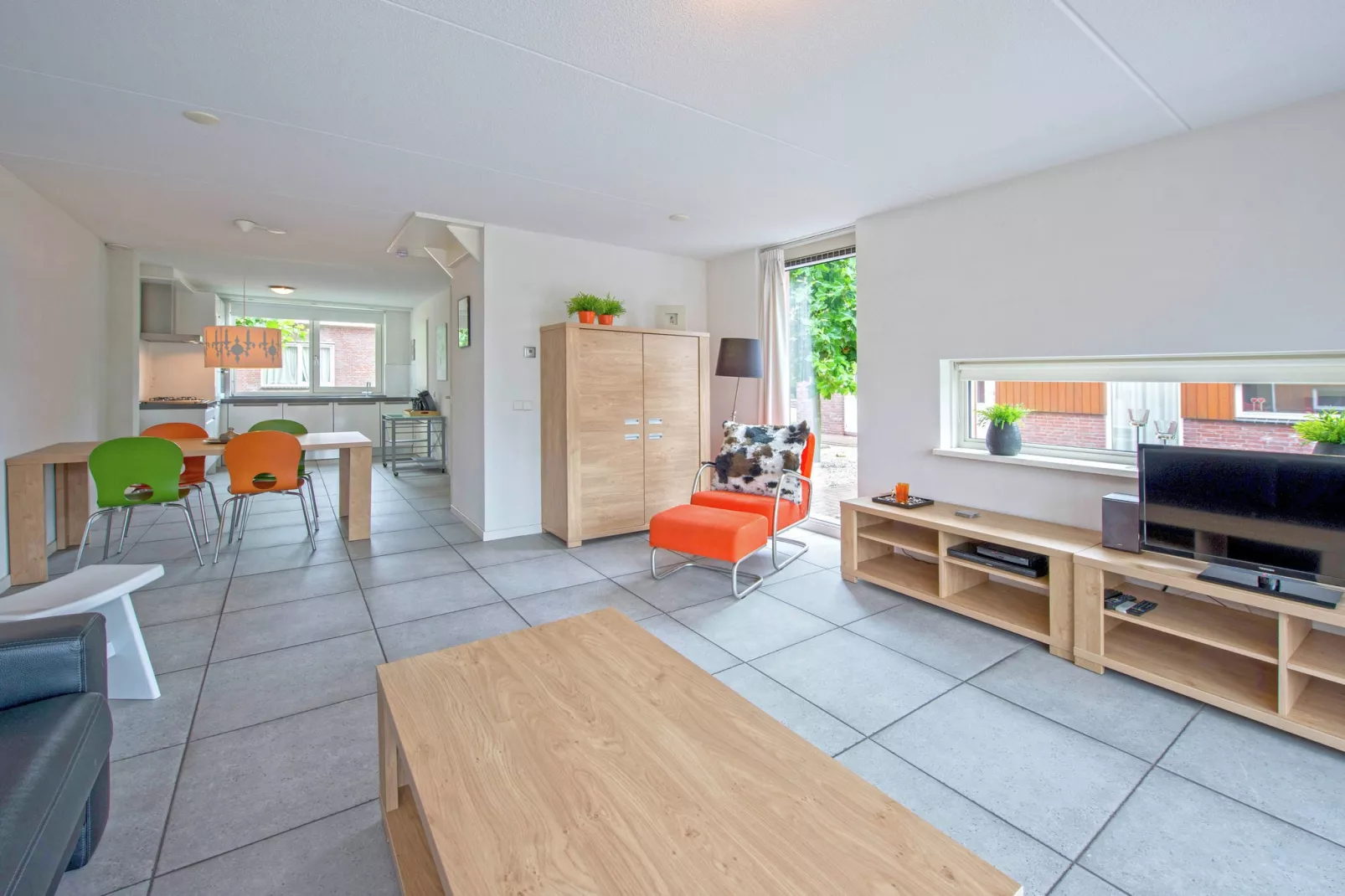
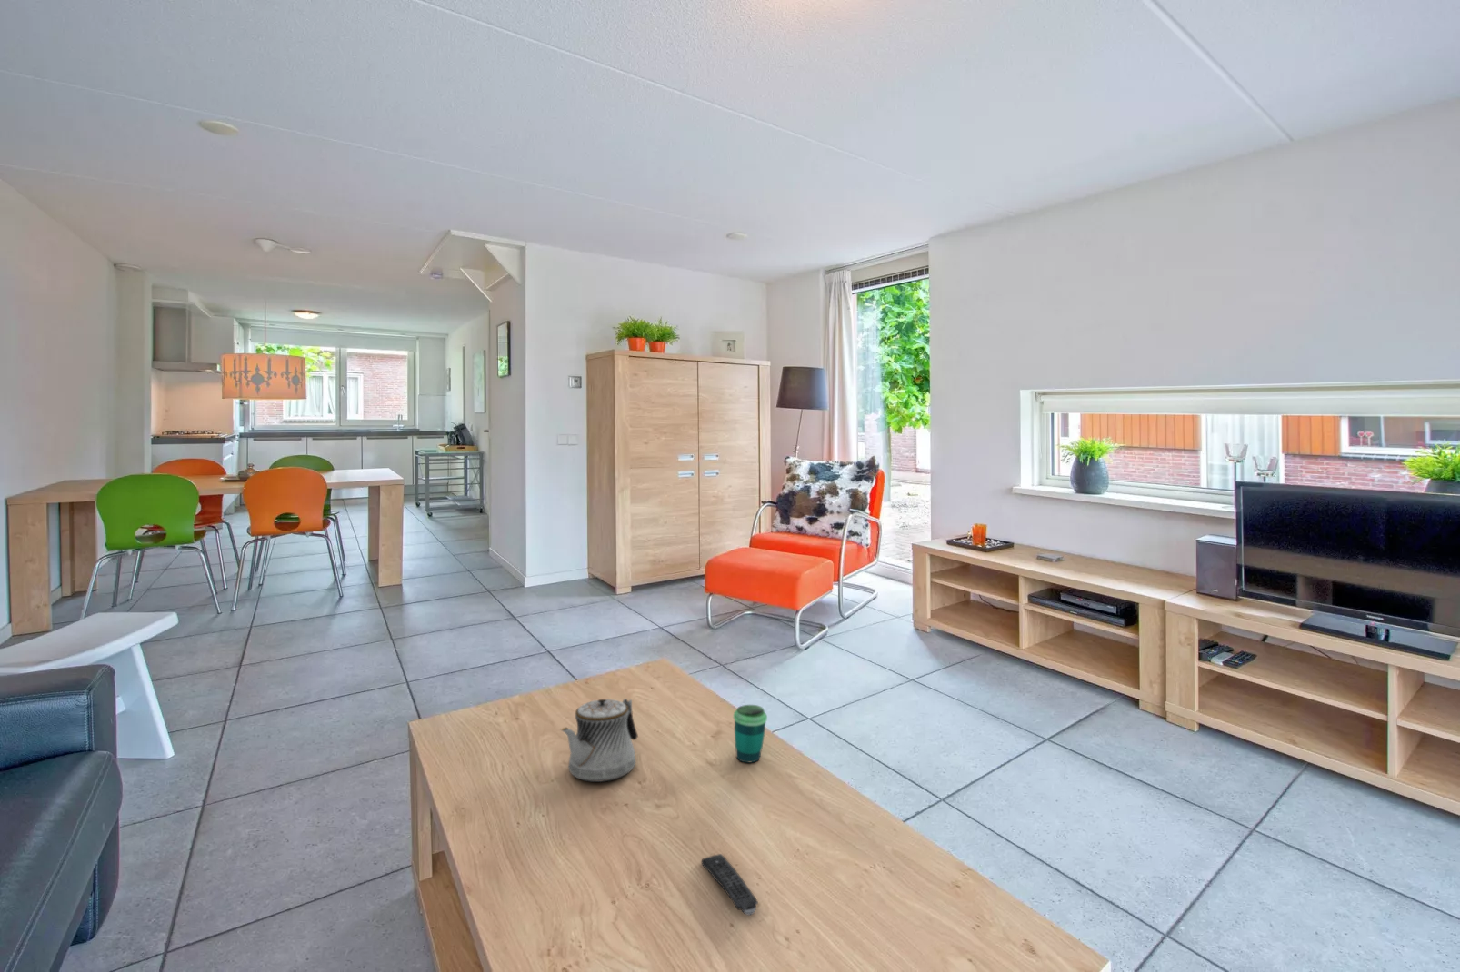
+ cup (750, 734)
+ teapot (601, 734)
+ remote control (729, 882)
